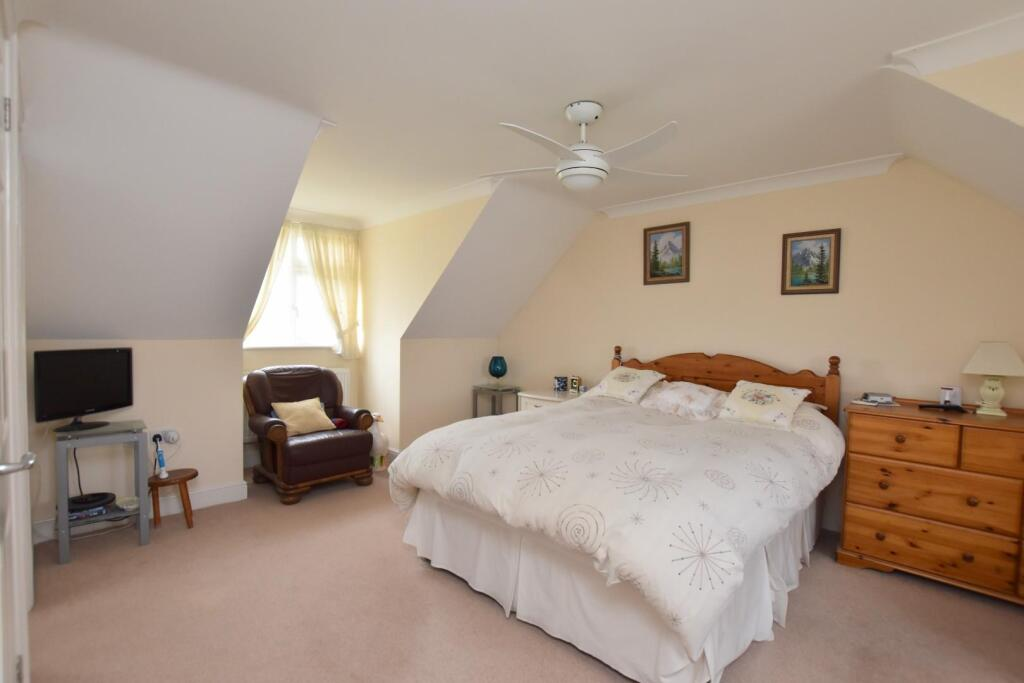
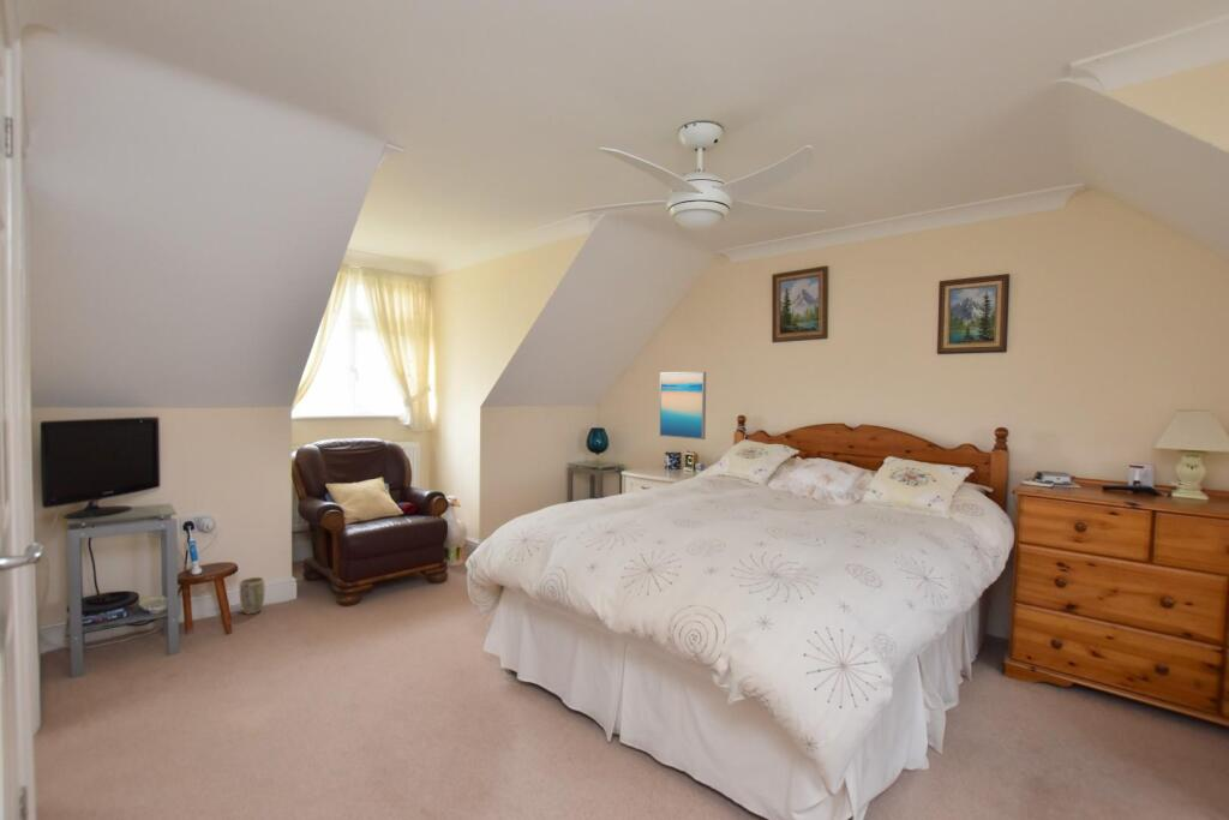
+ wall art (682, 405)
+ plant pot (252, 595)
